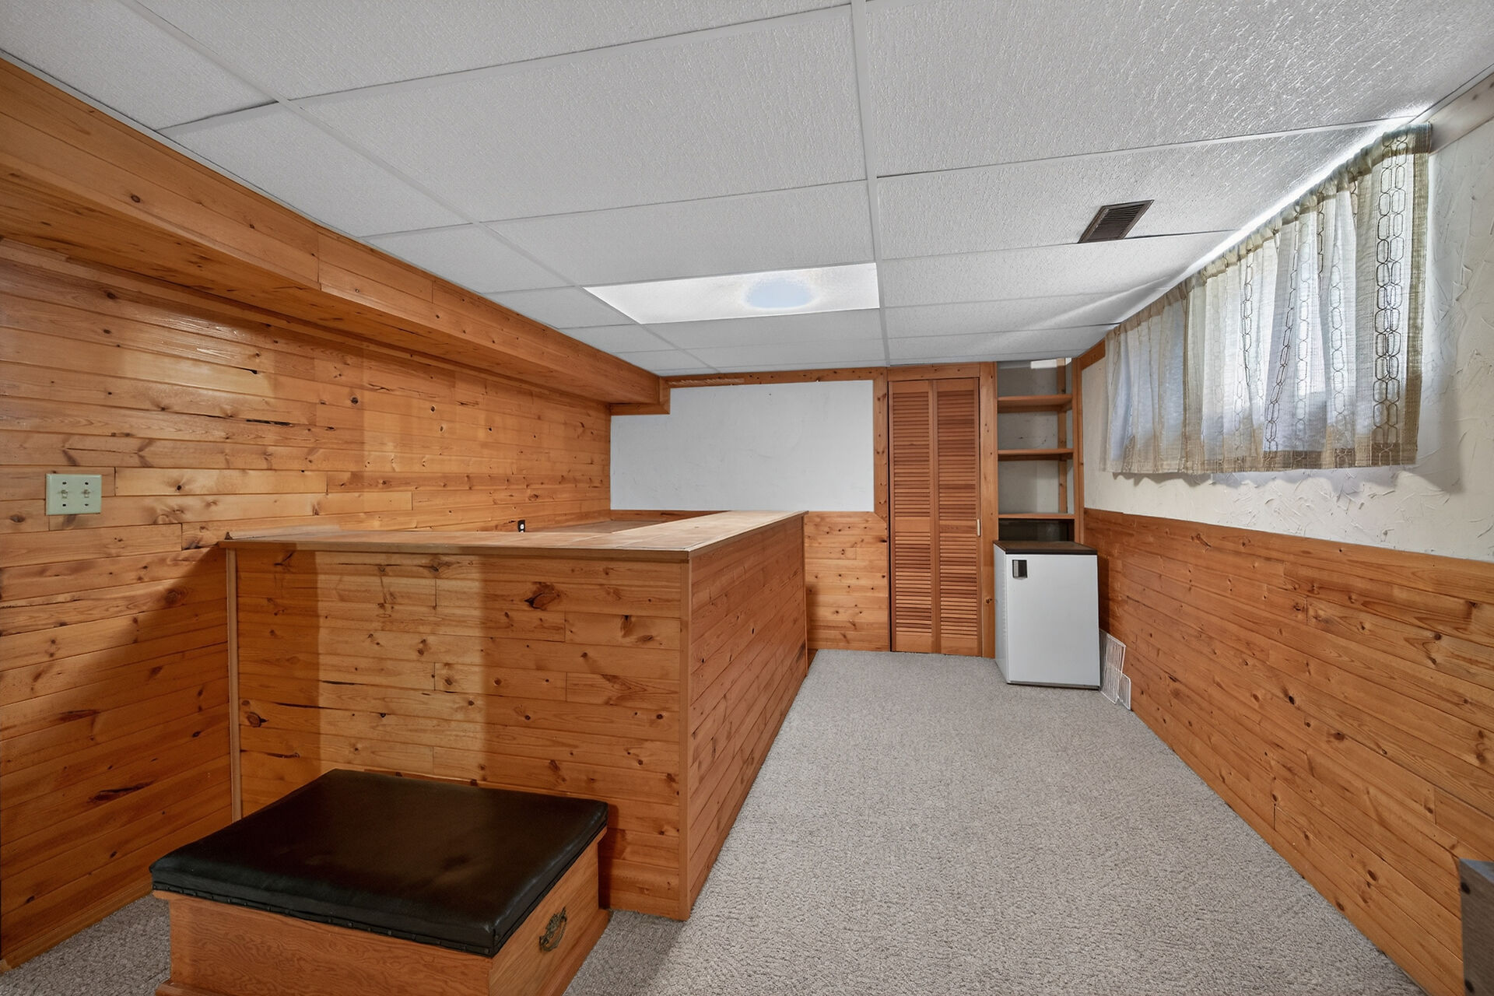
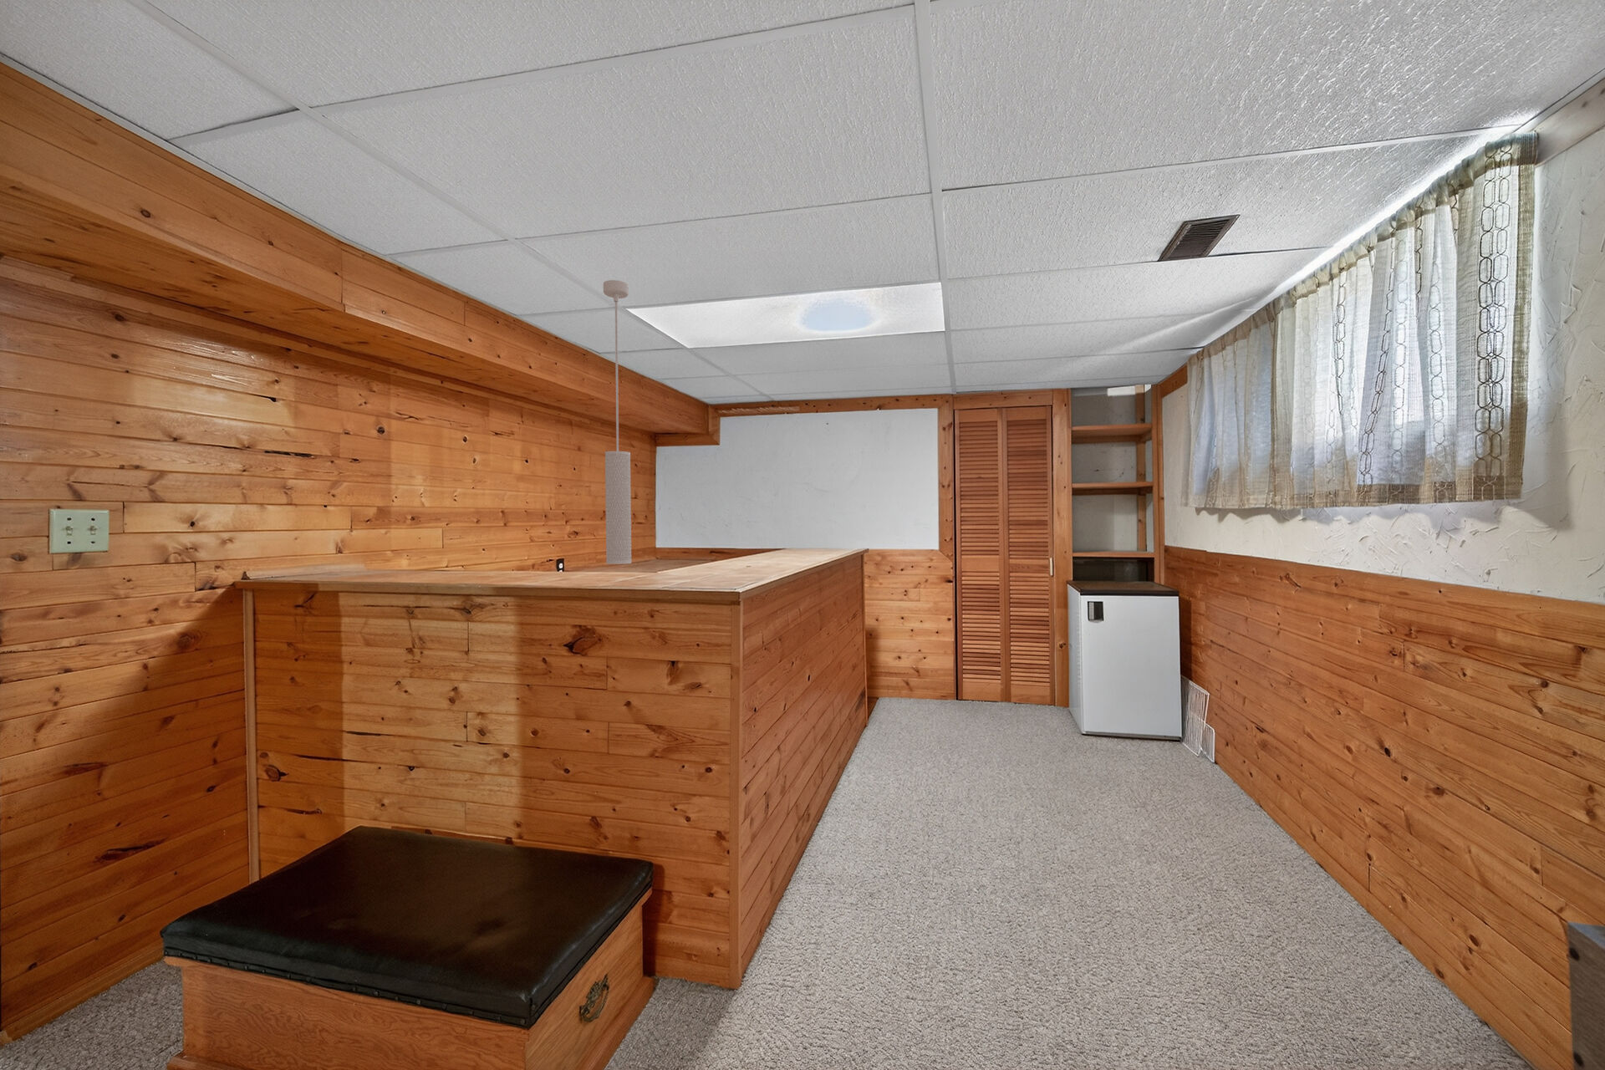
+ pendant light (617, 424)
